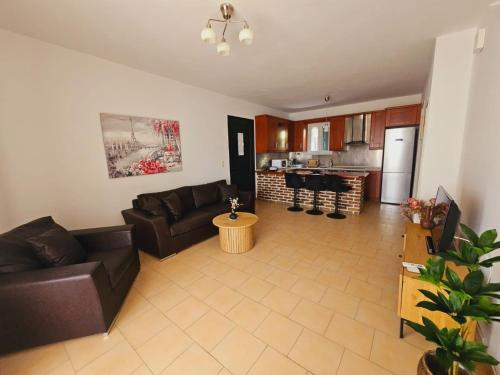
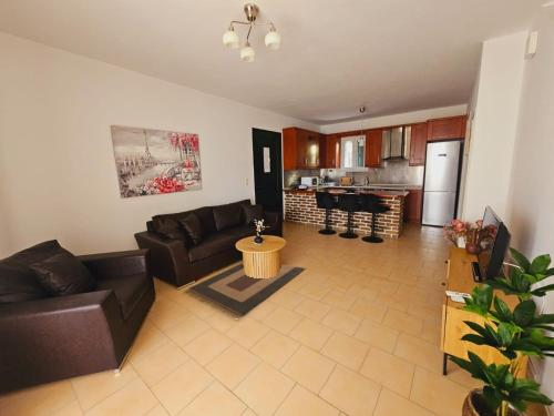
+ rug (253, 277)
